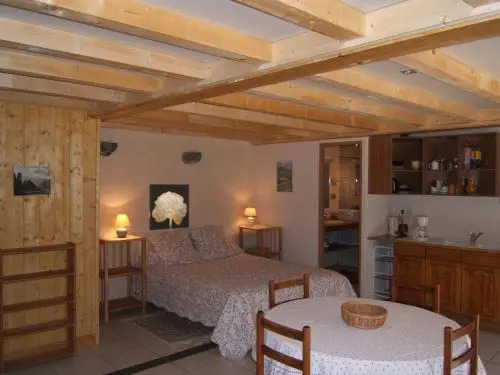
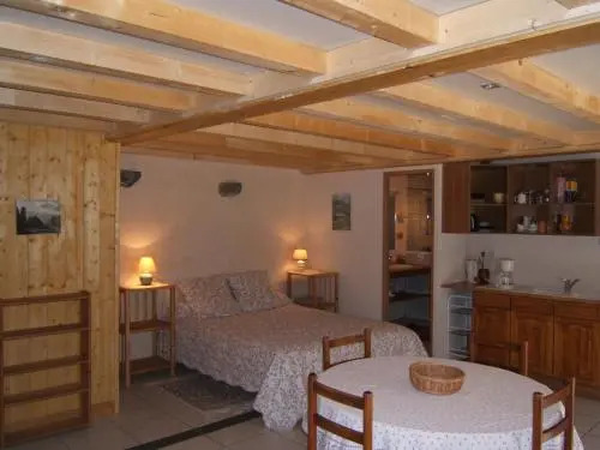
- wall art (169, 206)
